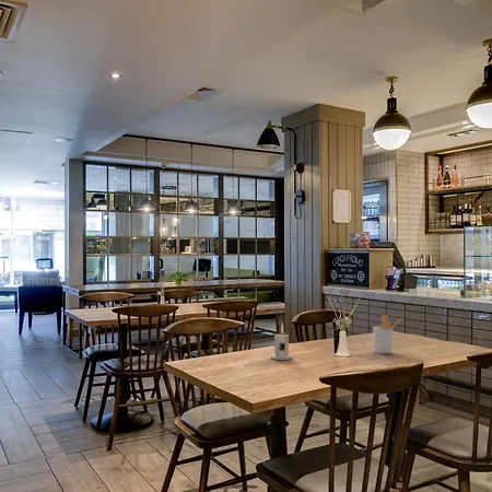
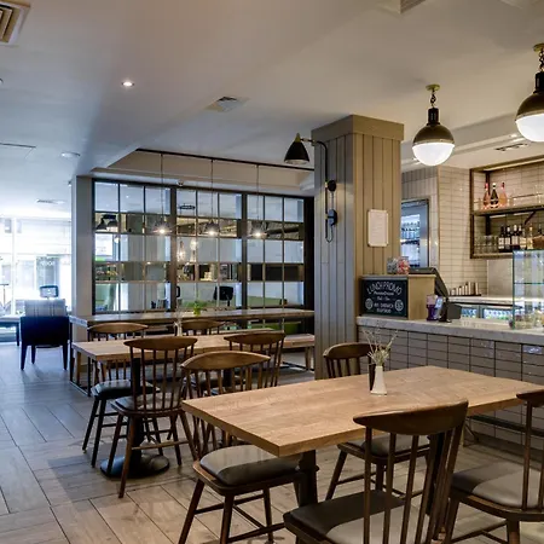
- candle (281, 344)
- utensil holder (388, 333)
